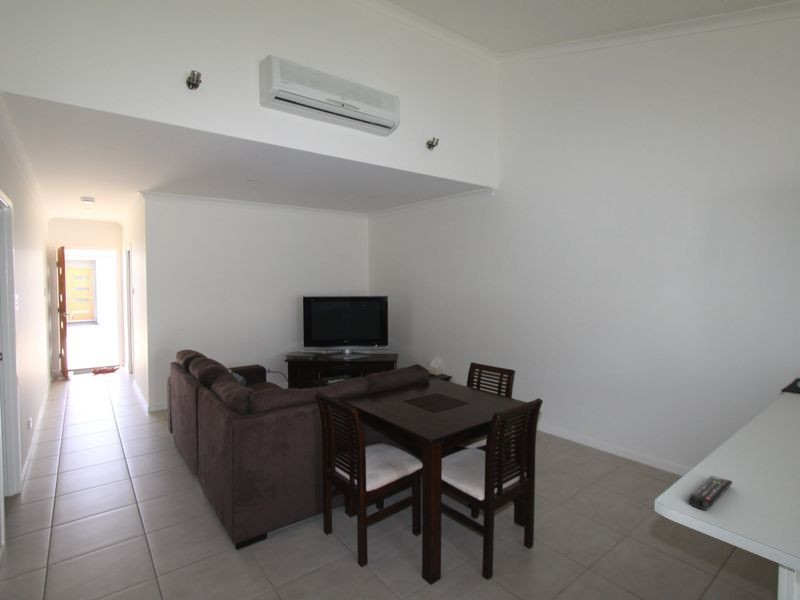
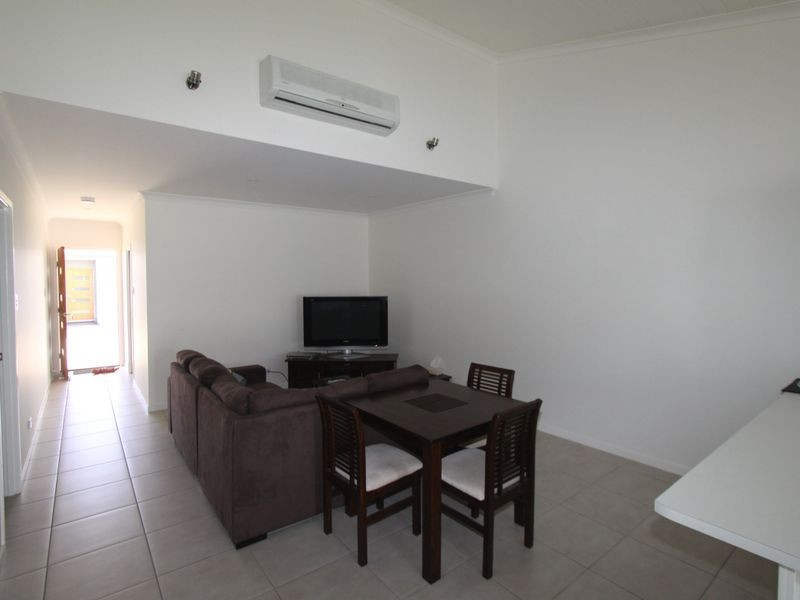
- remote control (711, 491)
